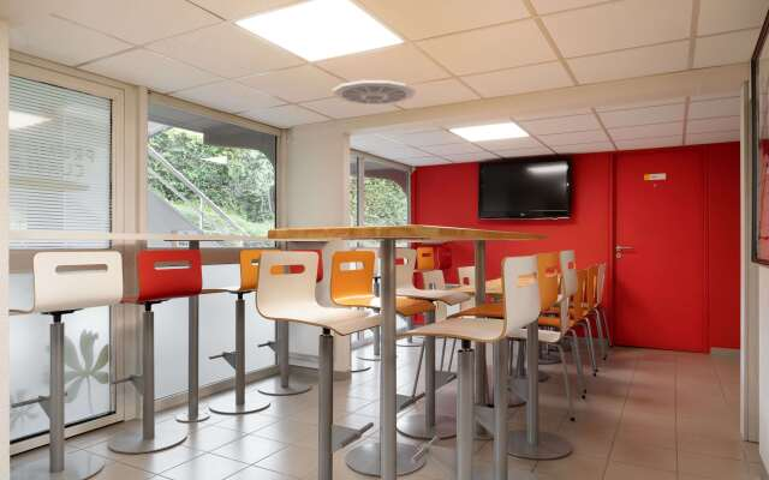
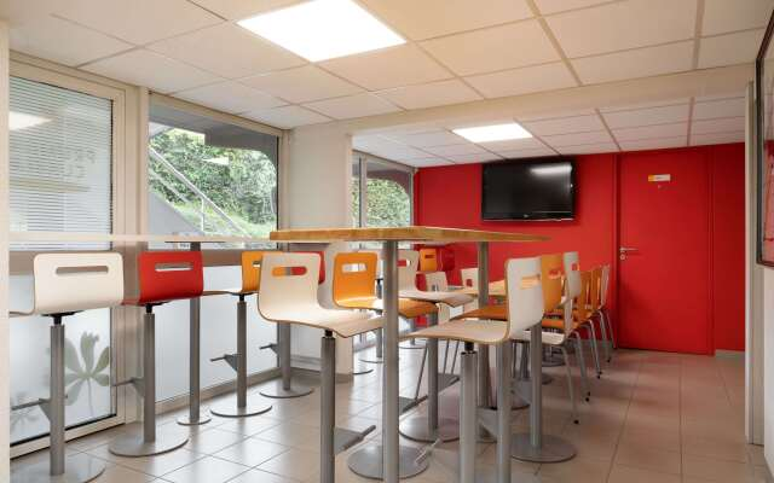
- ceiling vent (374, 95)
